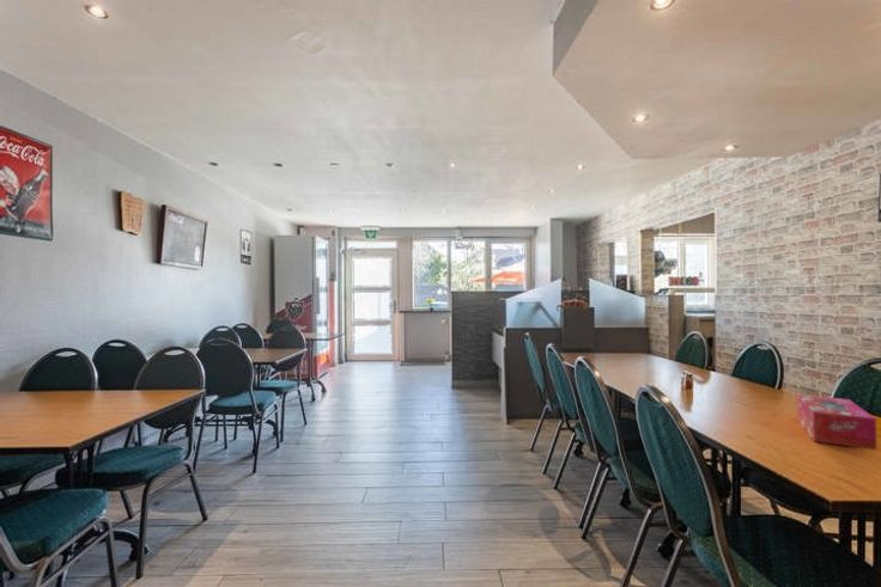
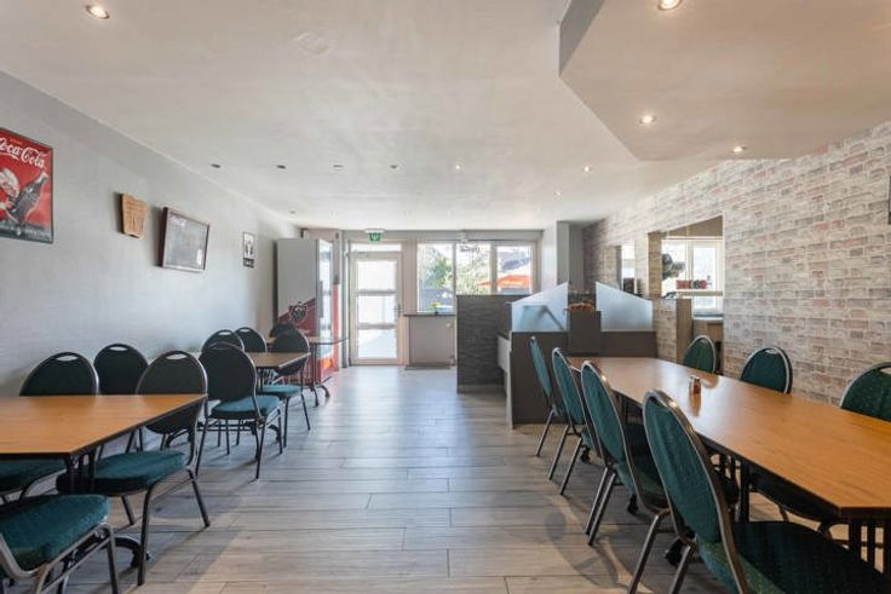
- tissue box (832, 418)
